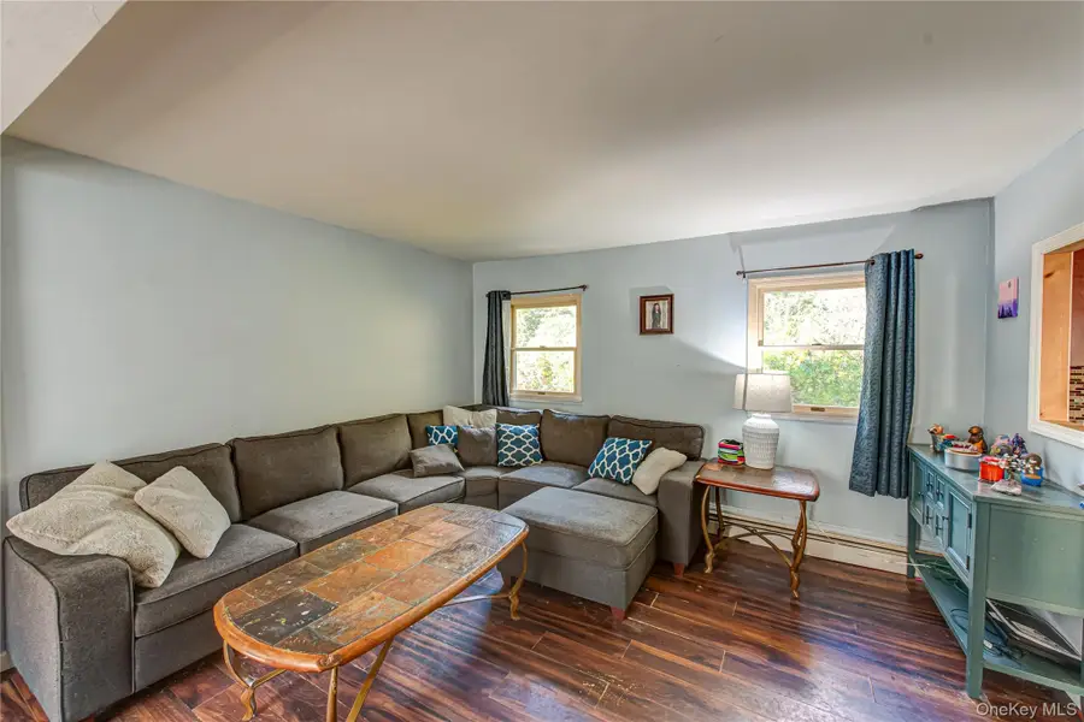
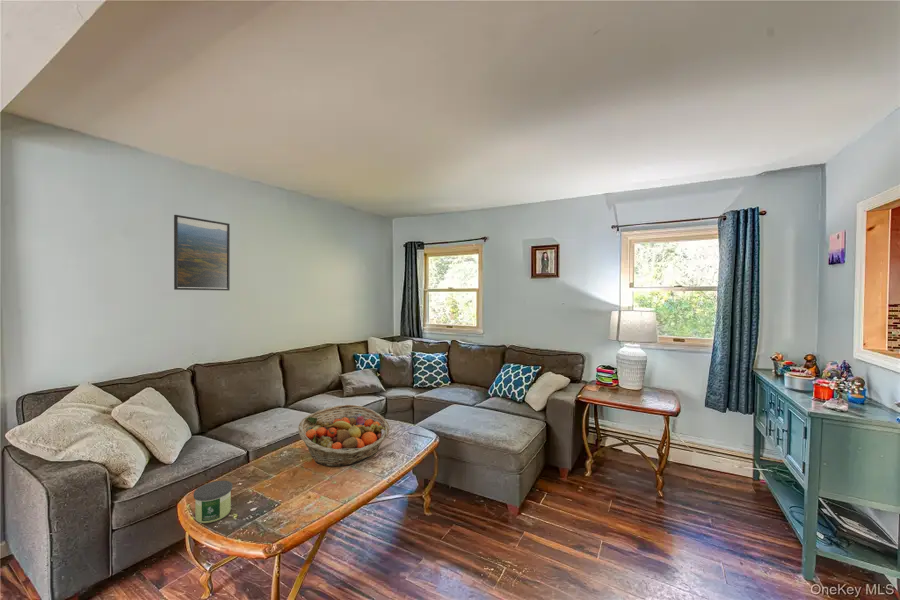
+ candle (213, 502)
+ fruit basket (345, 433)
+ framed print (203, 254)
